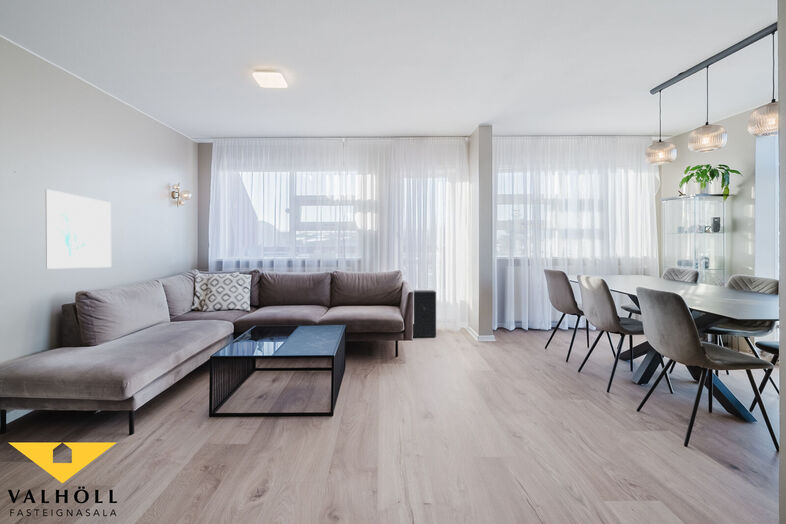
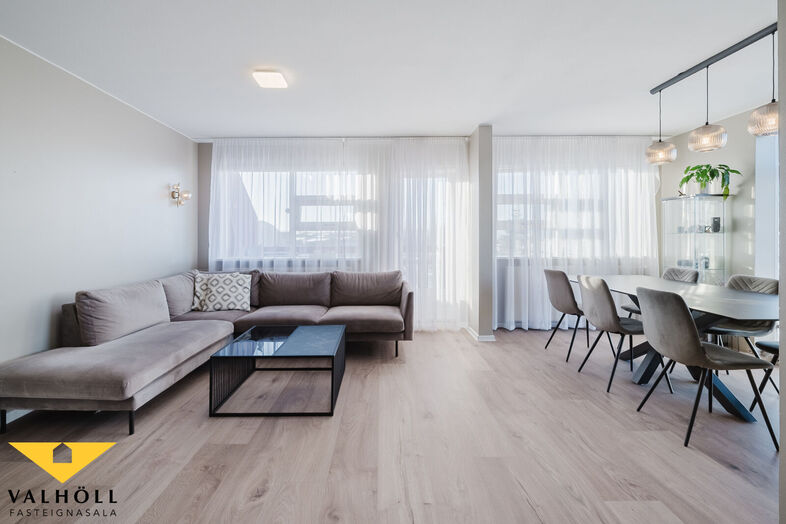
- wall art (81, 232)
- speaker (423, 312)
